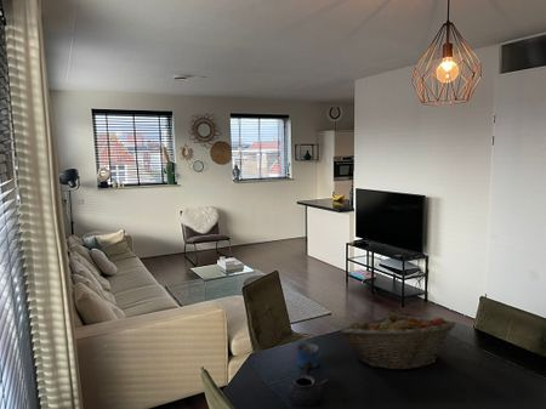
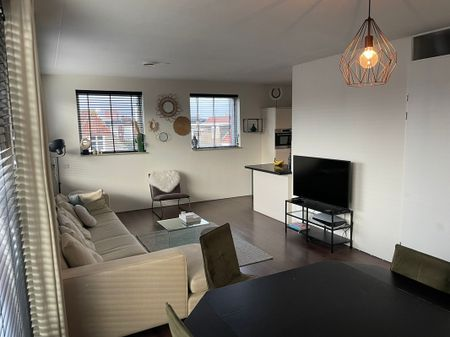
- teapot (307, 382)
- fruit basket (396, 335)
- mug (307, 354)
